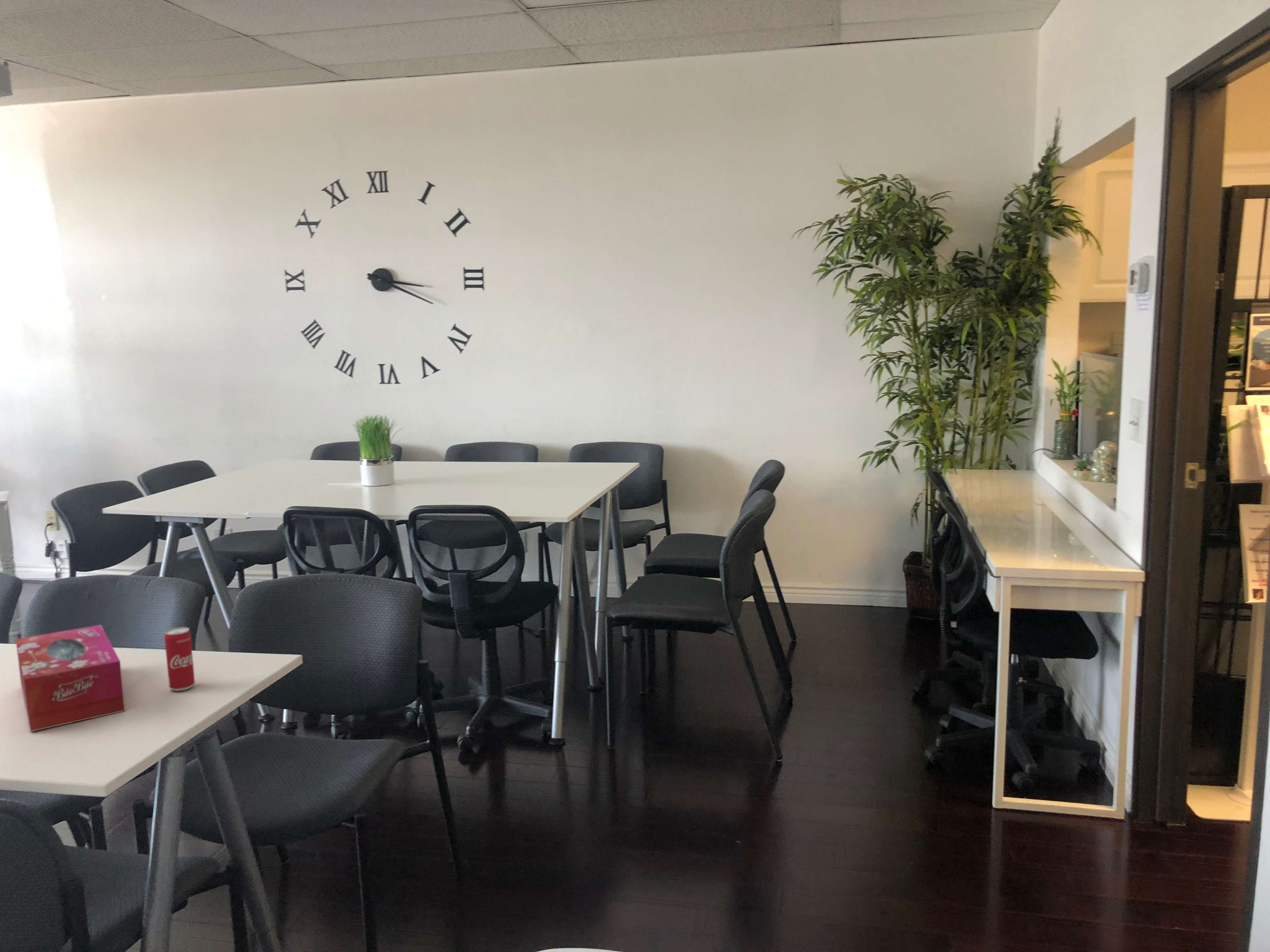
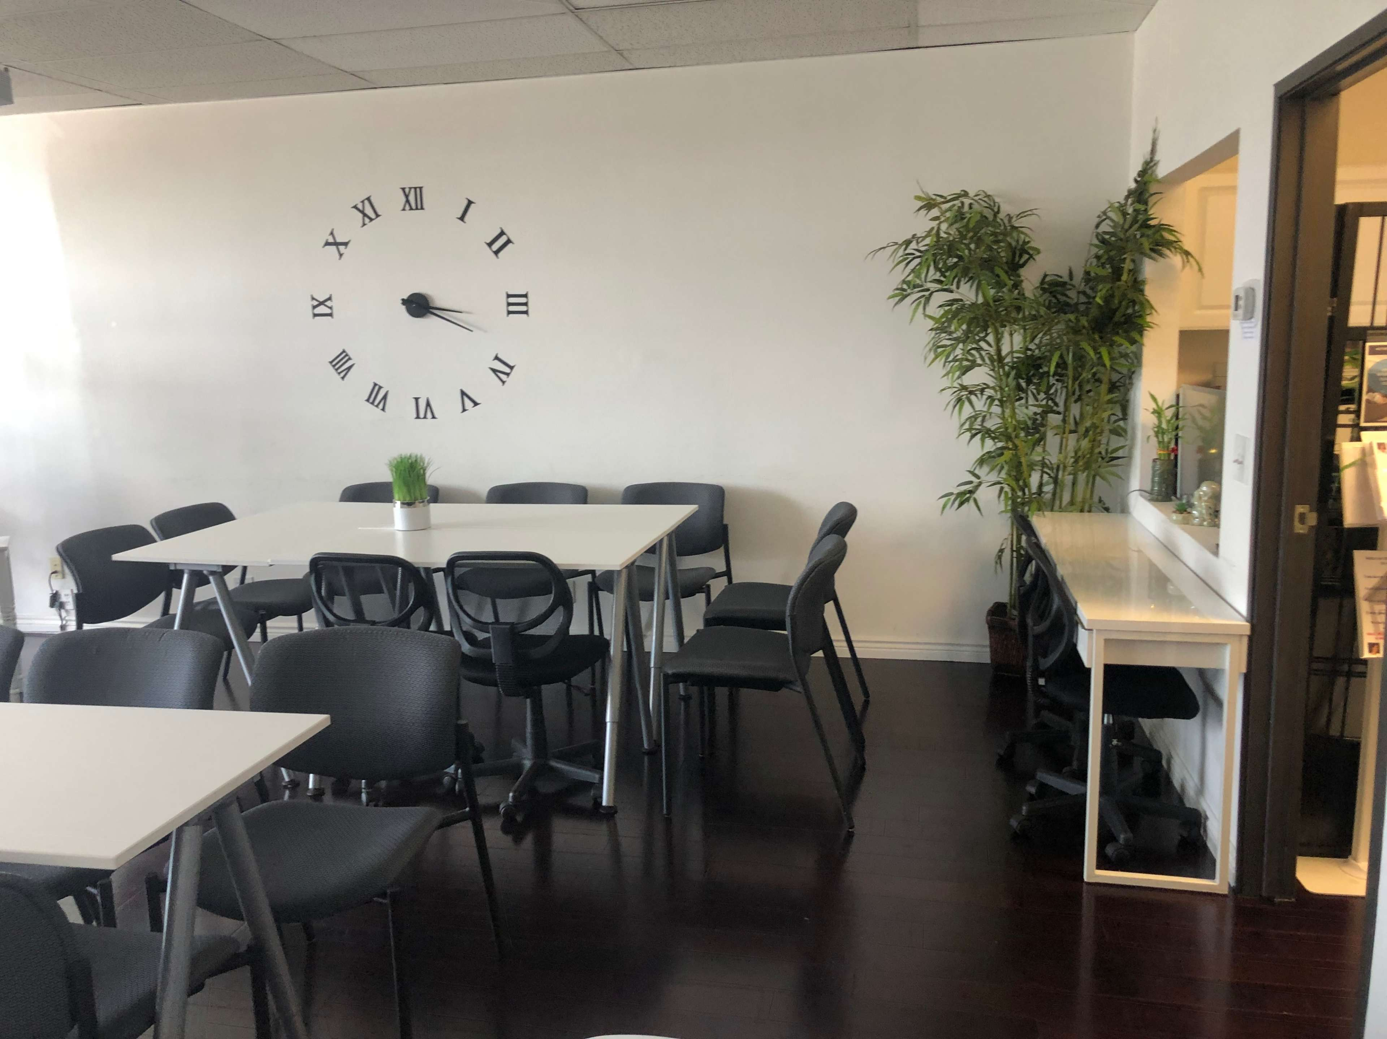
- tissue box (68, 674)
- beverage can (180, 659)
